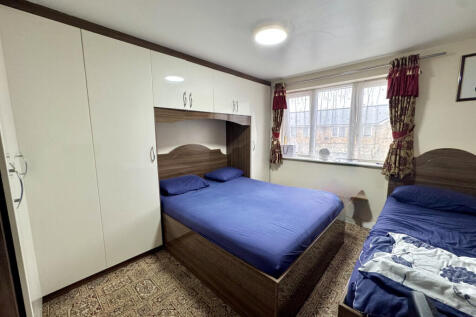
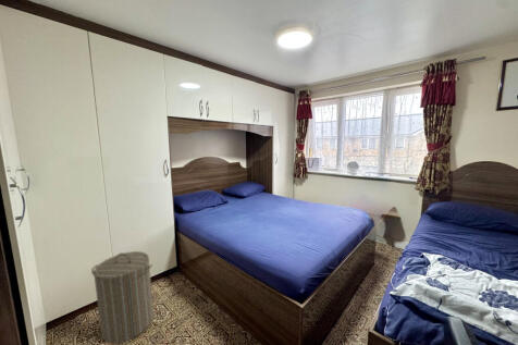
+ laundry hamper (125, 288)
